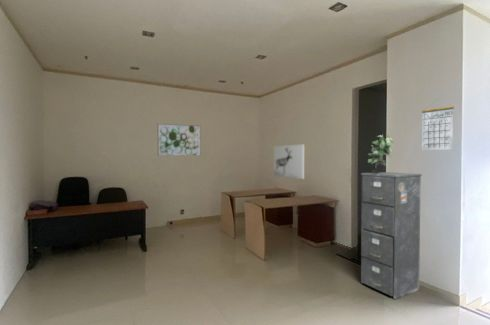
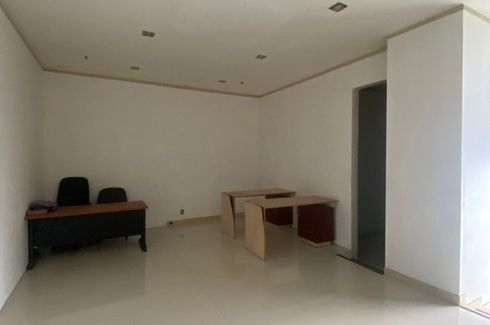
- wall art (180, 140)
- filing cabinet (388, 230)
- potted plant (380, 154)
- wall art (288, 161)
- calendar (437, 124)
